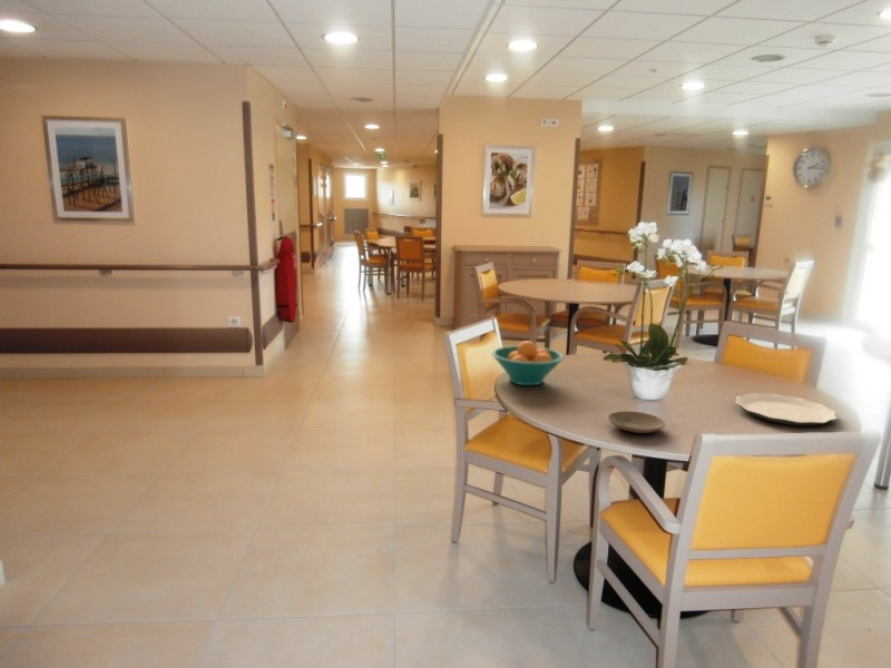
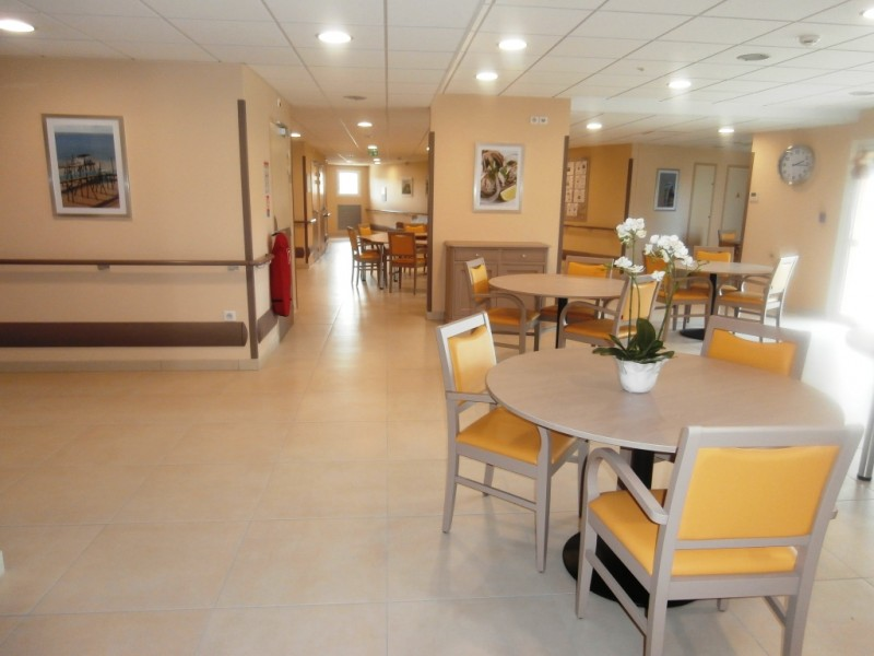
- plate (783, 410)
- plate (635, 423)
- fruit bowl (527, 361)
